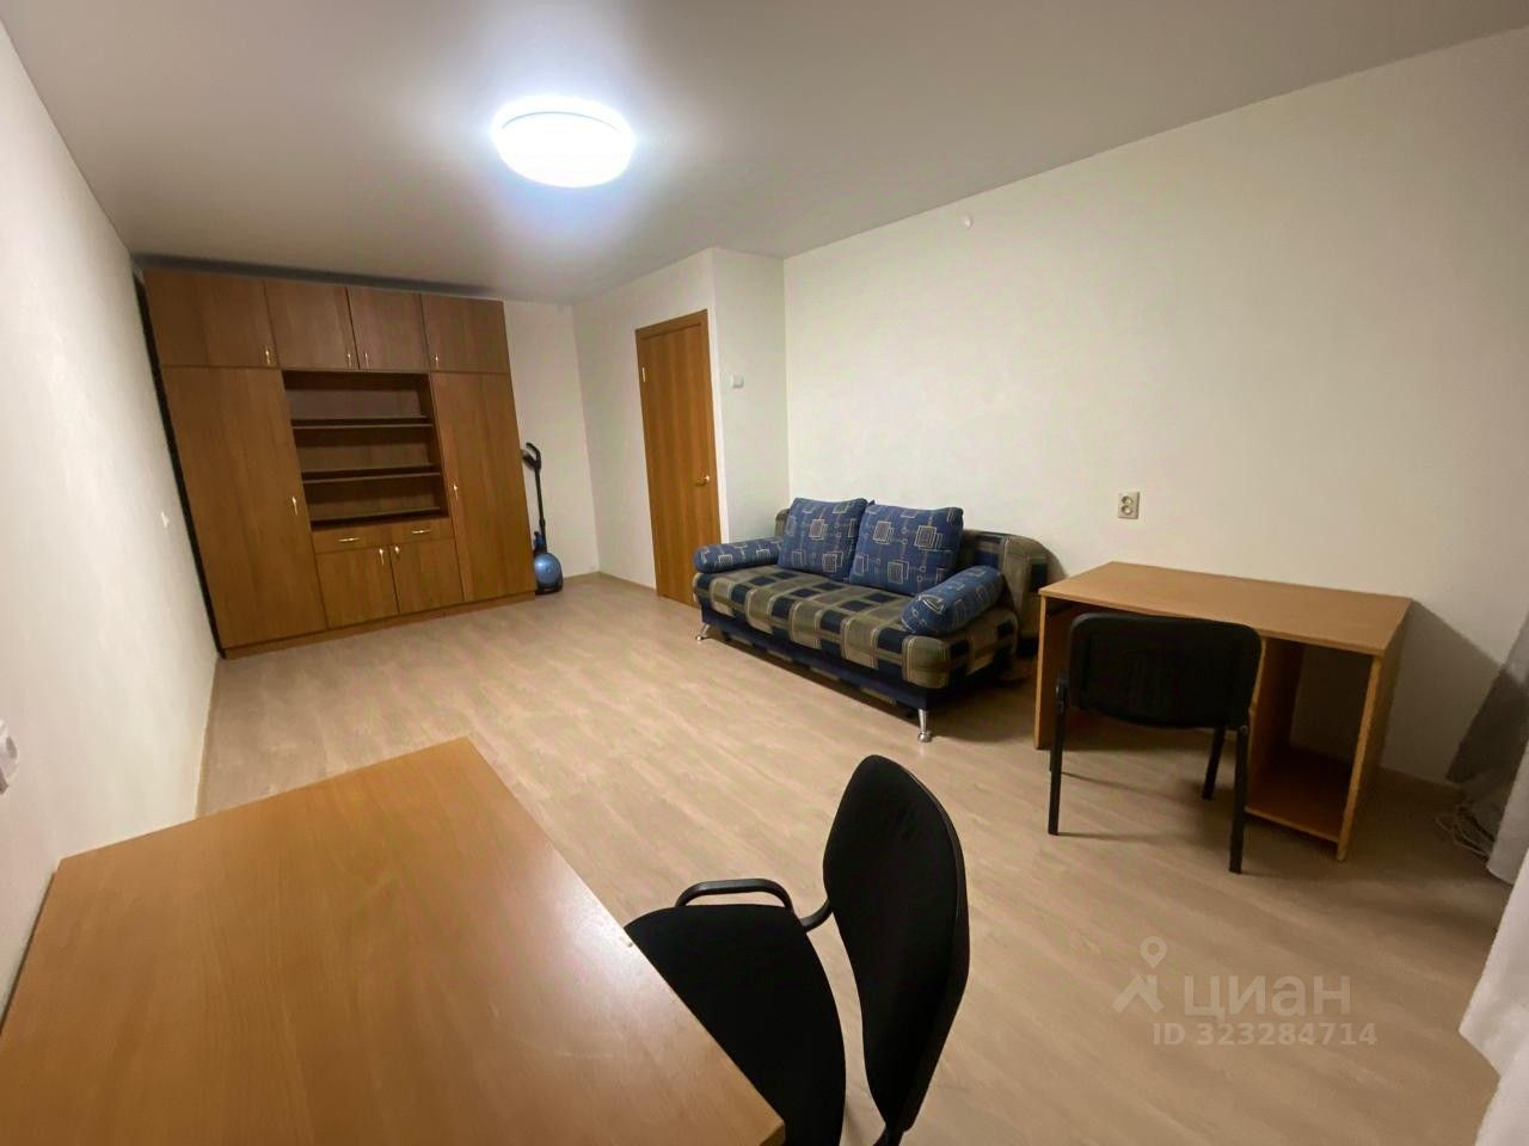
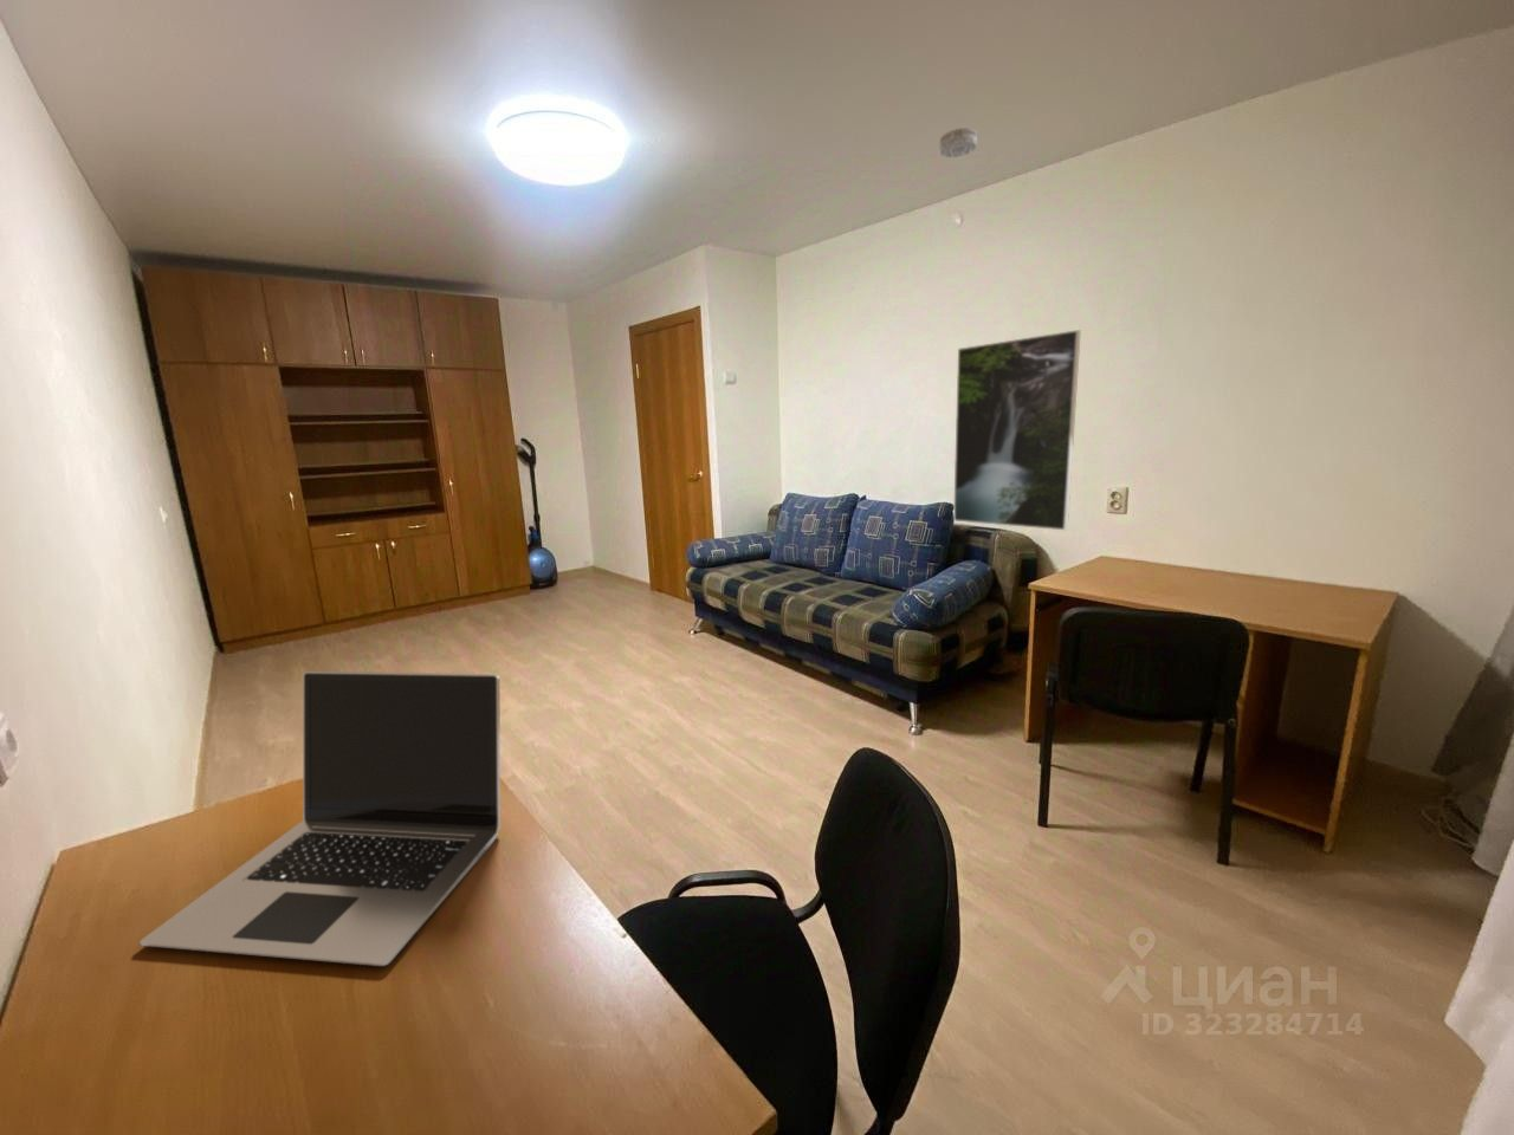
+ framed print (1010, 435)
+ laptop (339, 794)
+ smoke detector (958, 142)
